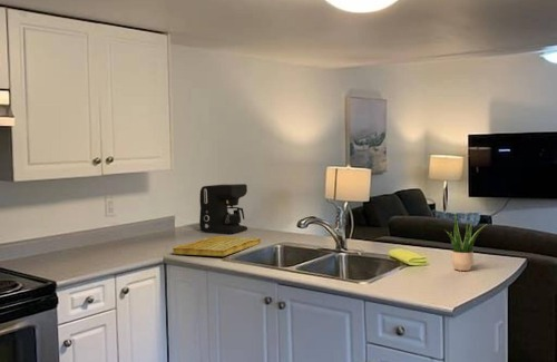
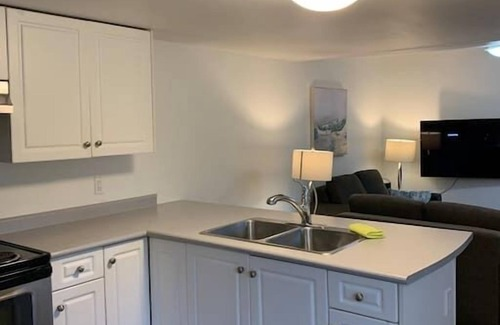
- coffee maker (225, 207)
- cutting board (218, 244)
- potted plant (463, 242)
